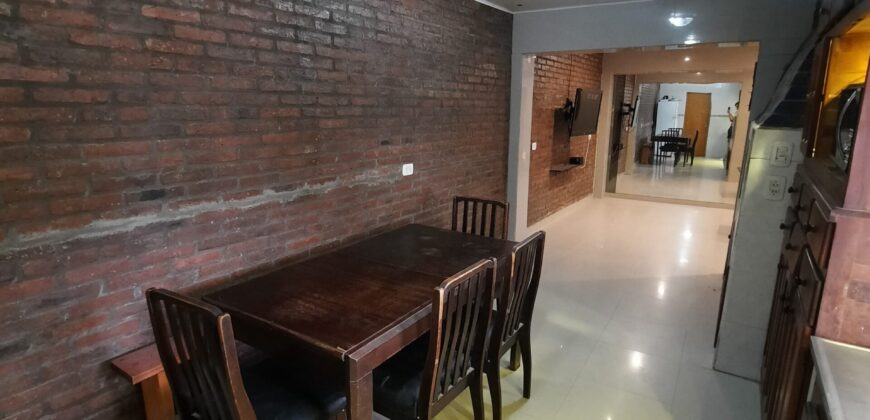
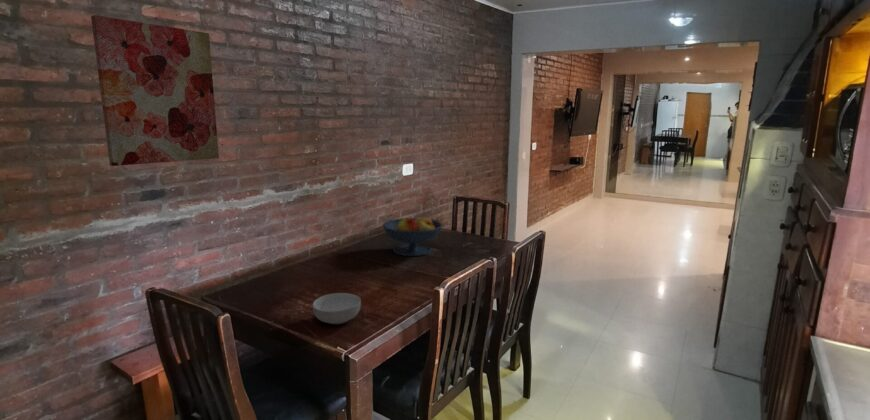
+ wall art (162, 95)
+ cereal bowl (337, 310)
+ fruit bowl (412, 232)
